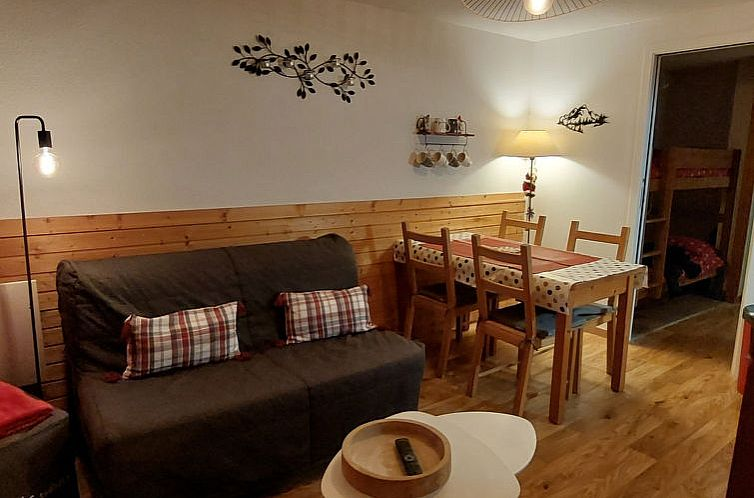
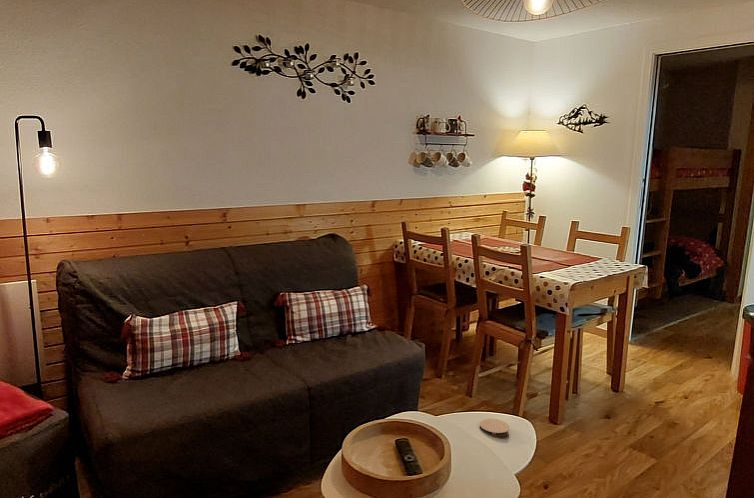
+ coaster (494, 427)
